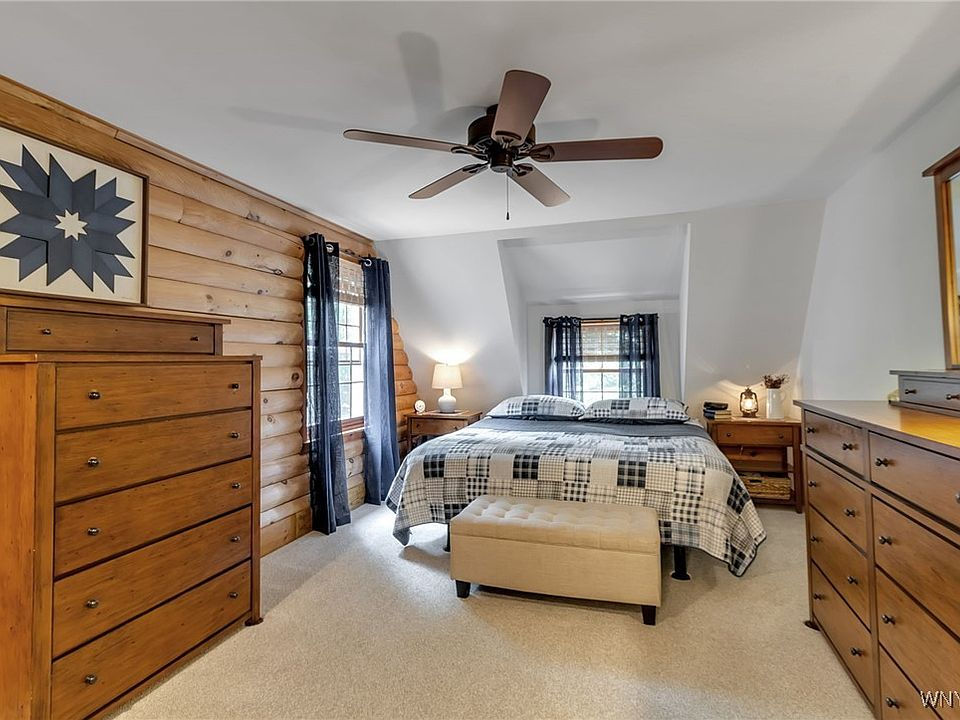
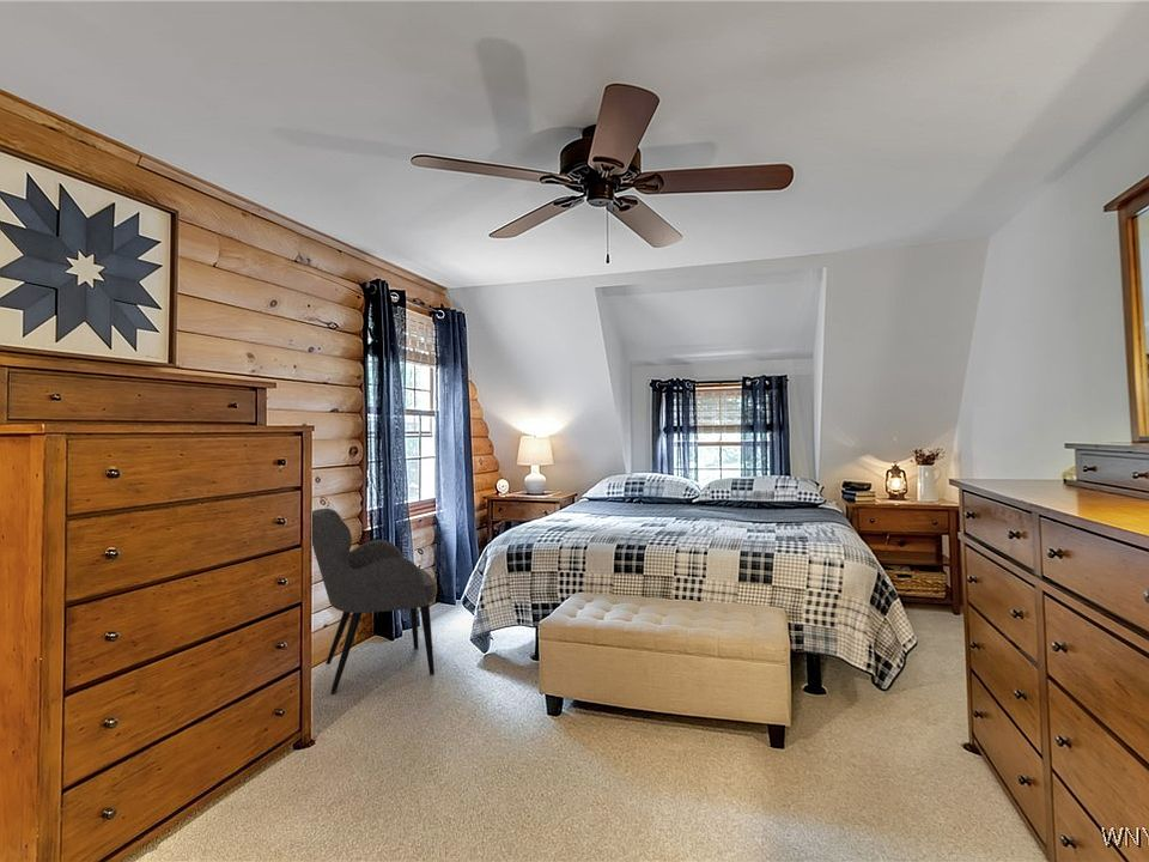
+ armchair (378, 588)
